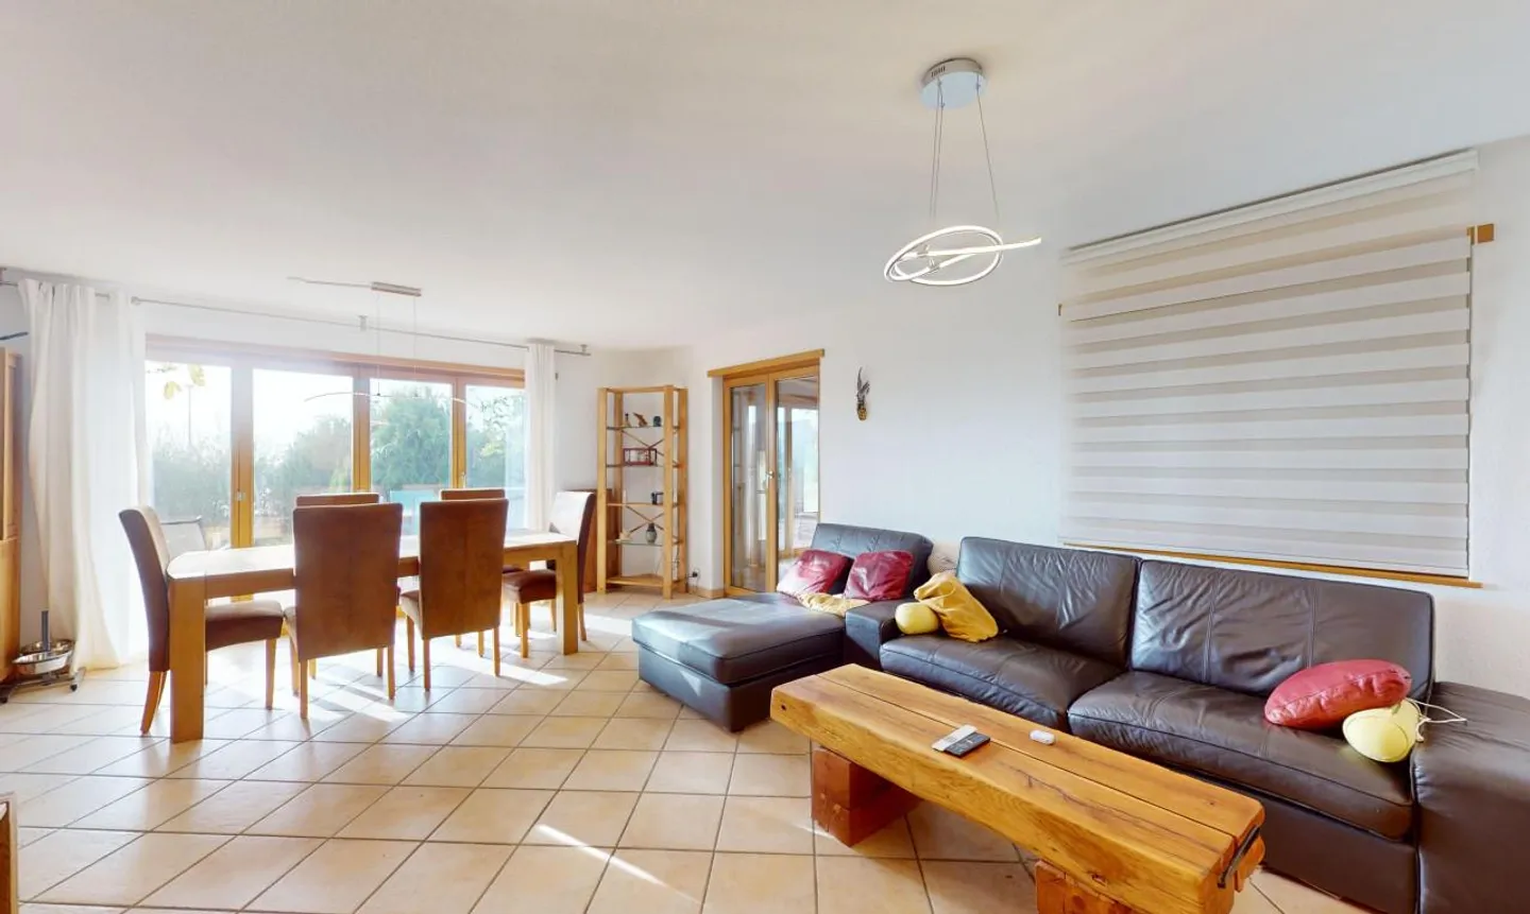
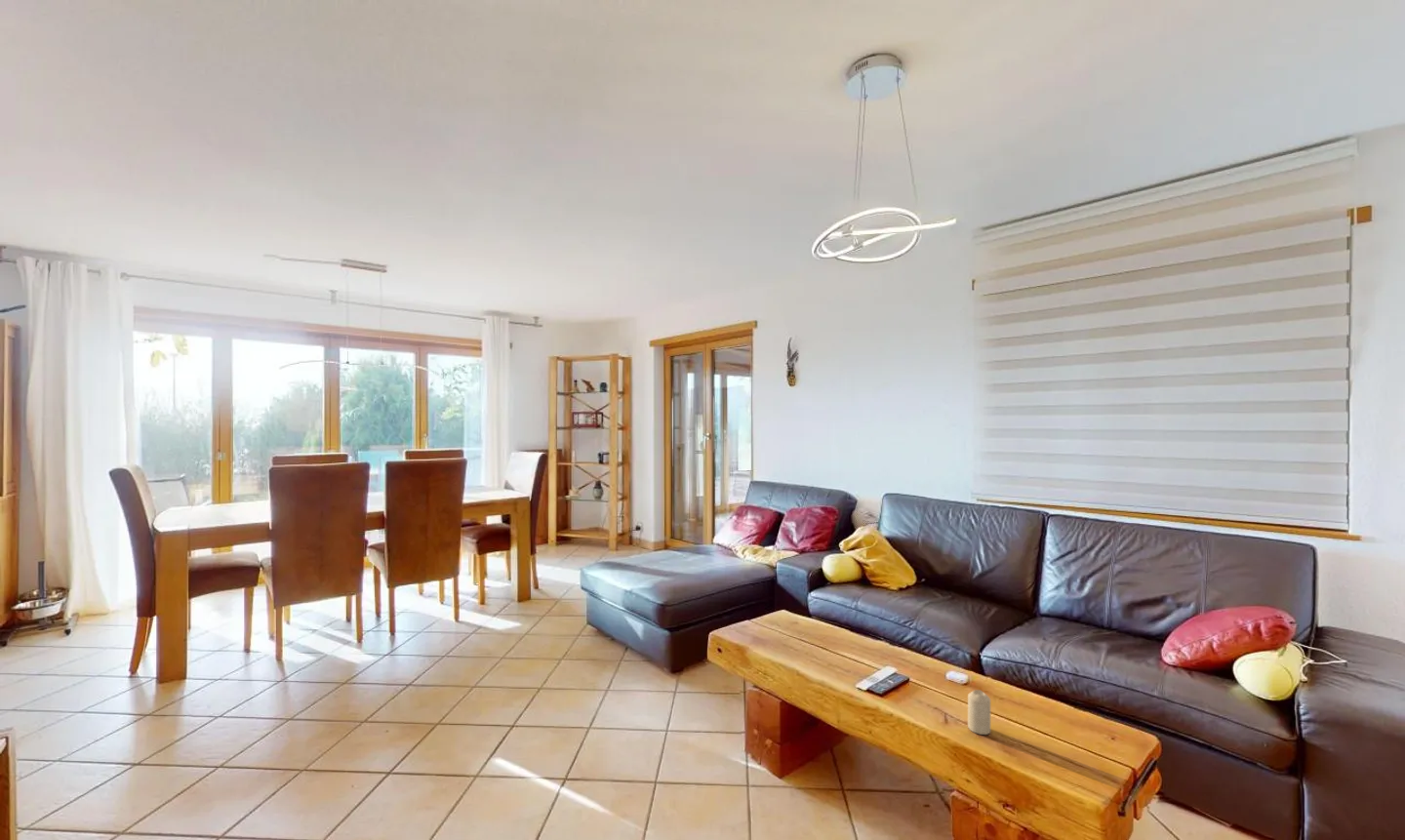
+ candle (979, 710)
